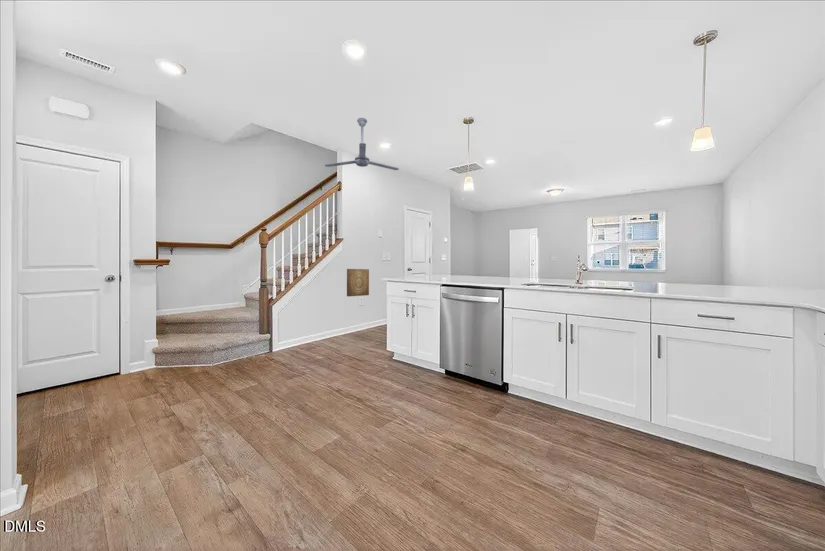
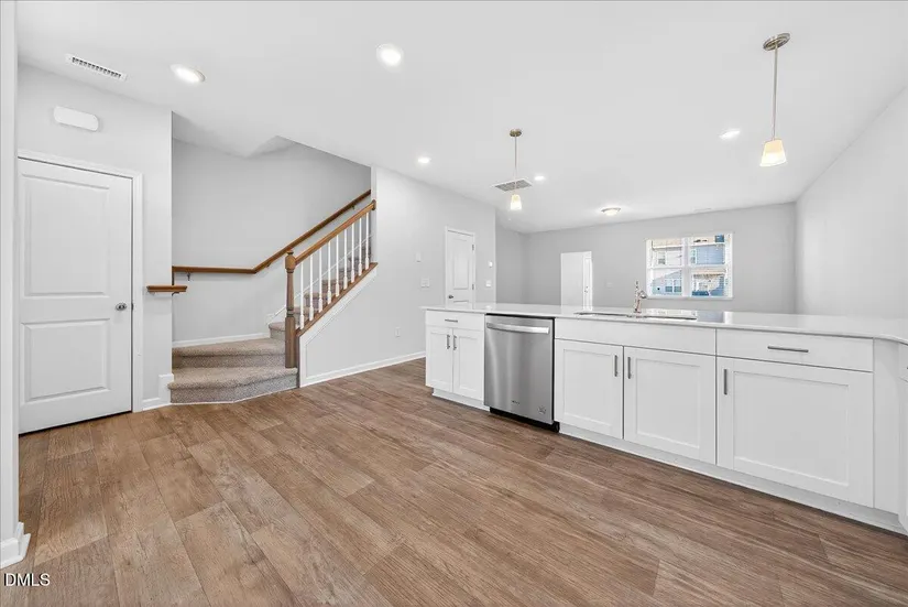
- wall art (358, 282)
- ceiling fan (362, 137)
